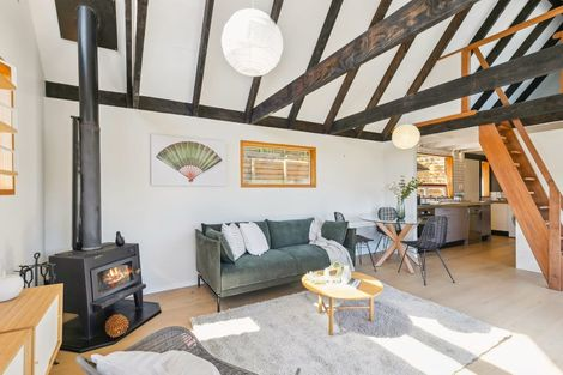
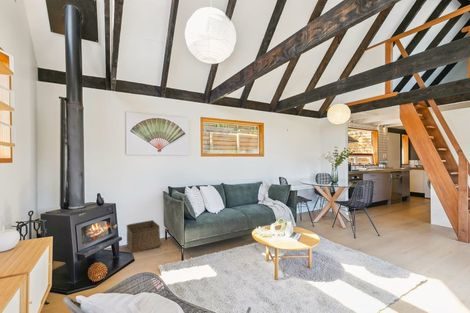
+ storage bin (143, 235)
